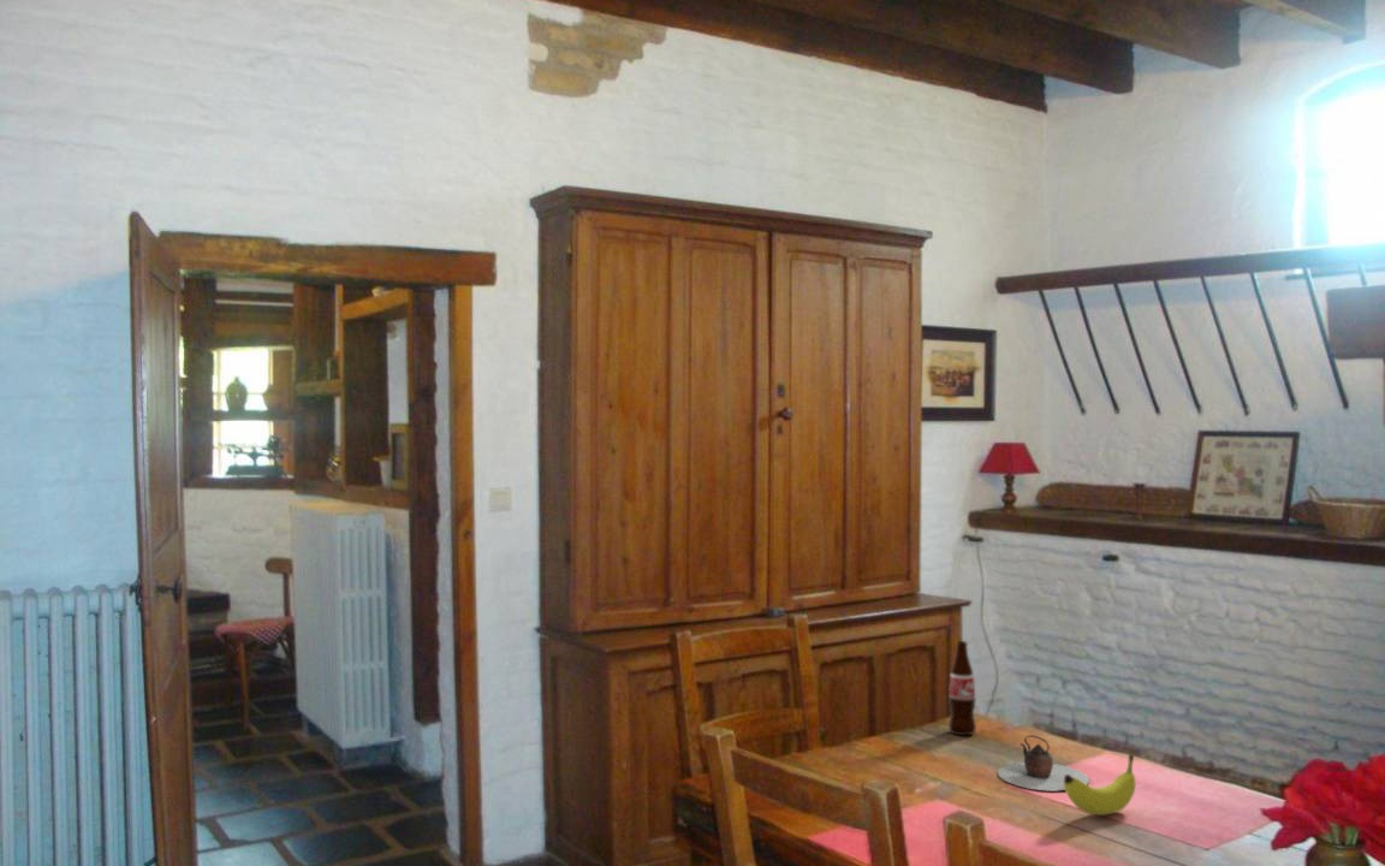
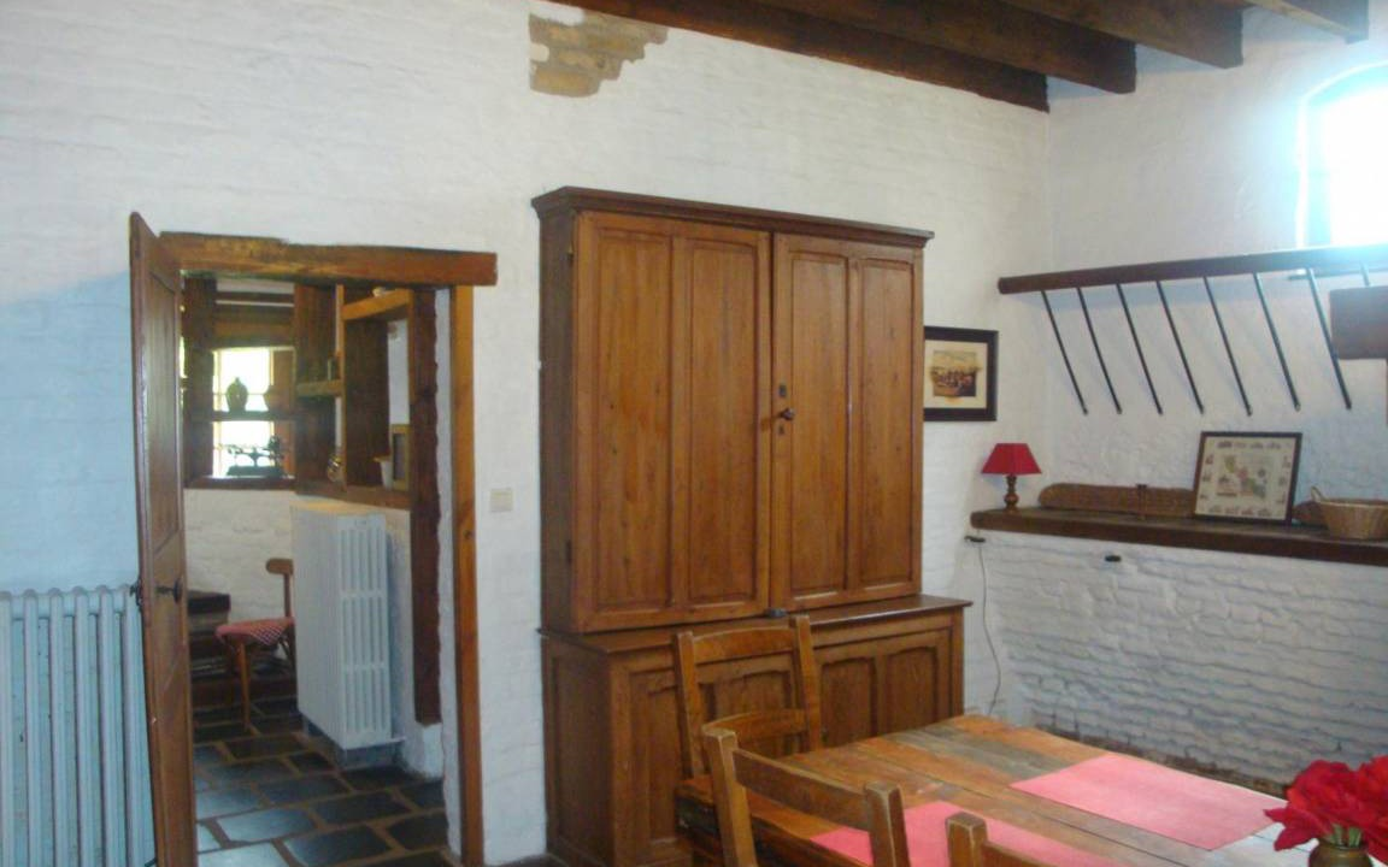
- fruit (1104, 788)
- teapot (1042, 757)
- bottle (962, 687)
